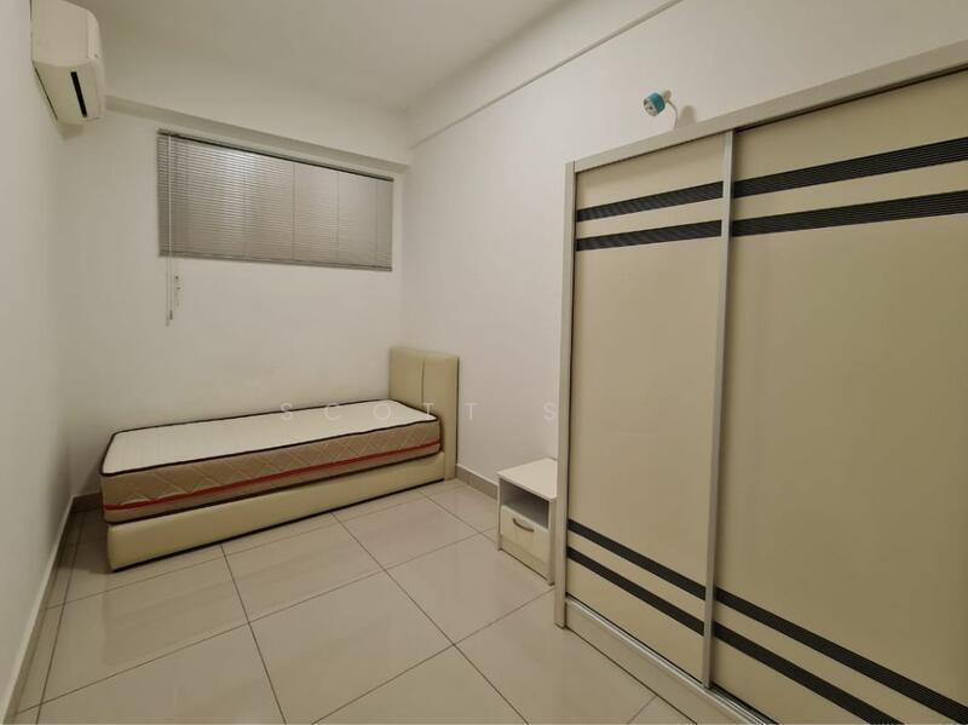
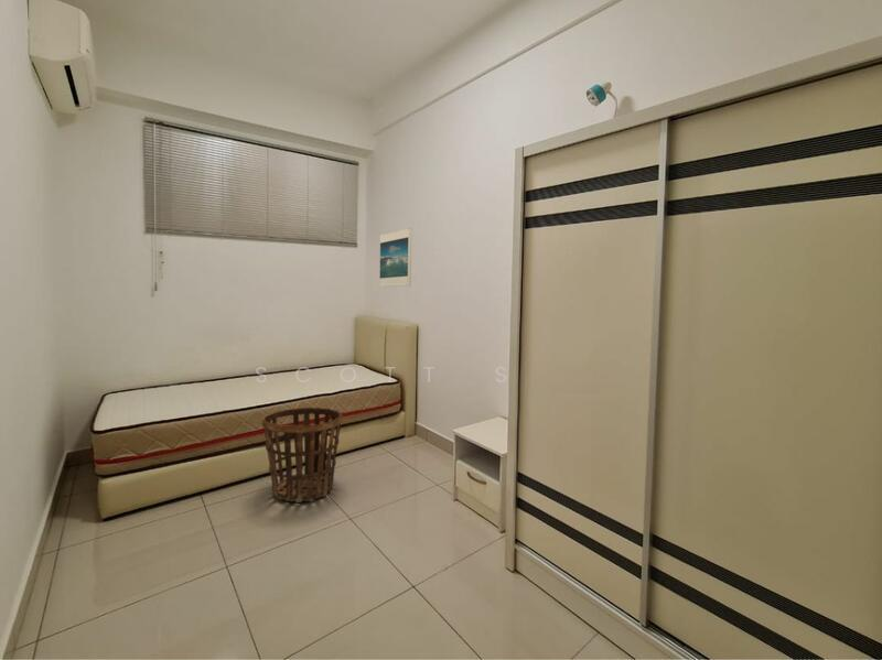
+ basket (303, 452)
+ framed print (394, 259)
